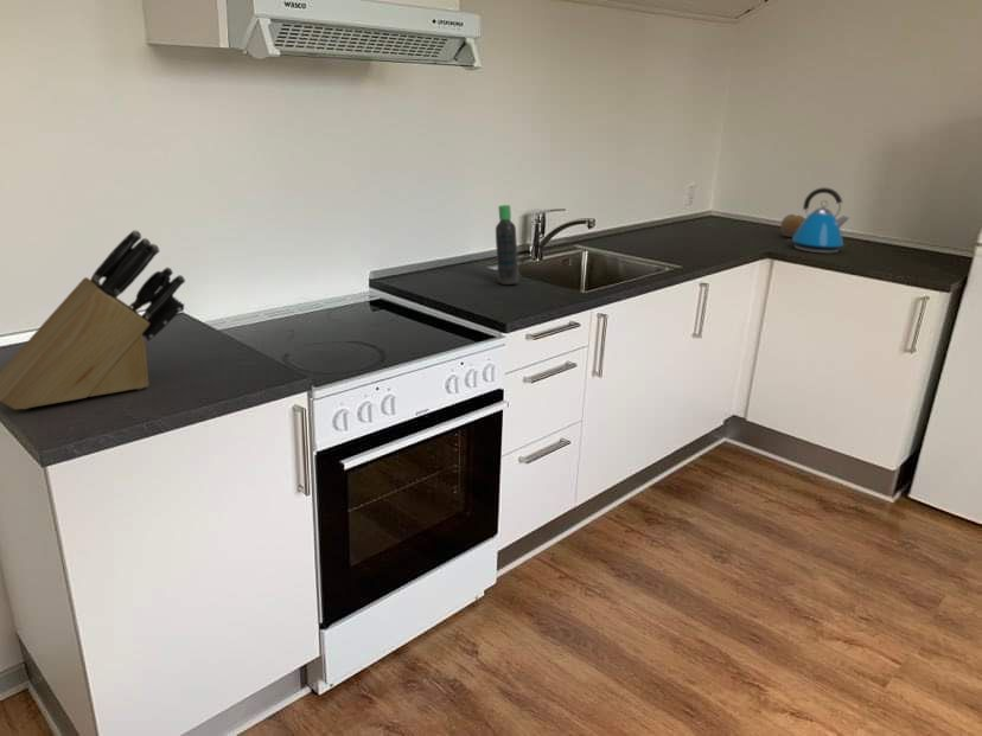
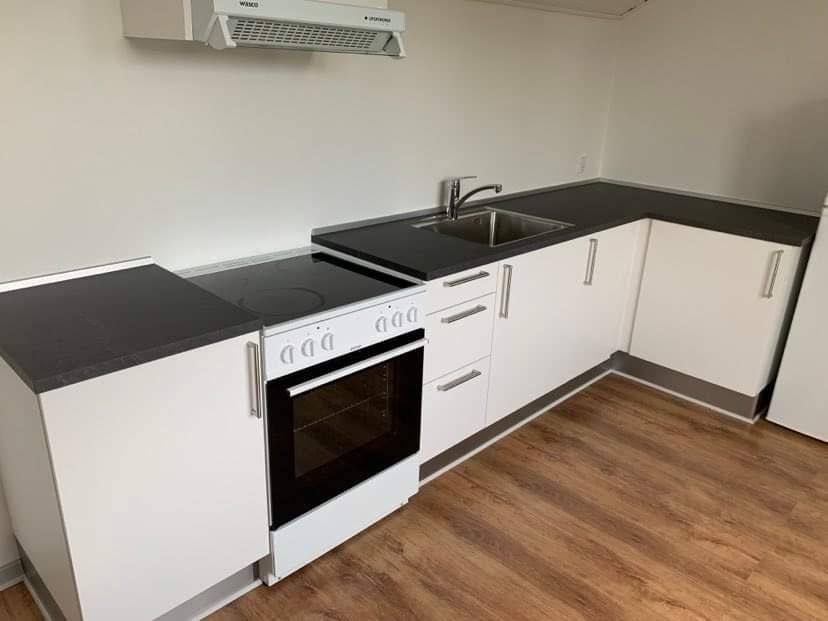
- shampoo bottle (508, 244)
- fruit (793, 225)
- knife block (89, 314)
- kettle (820, 218)
